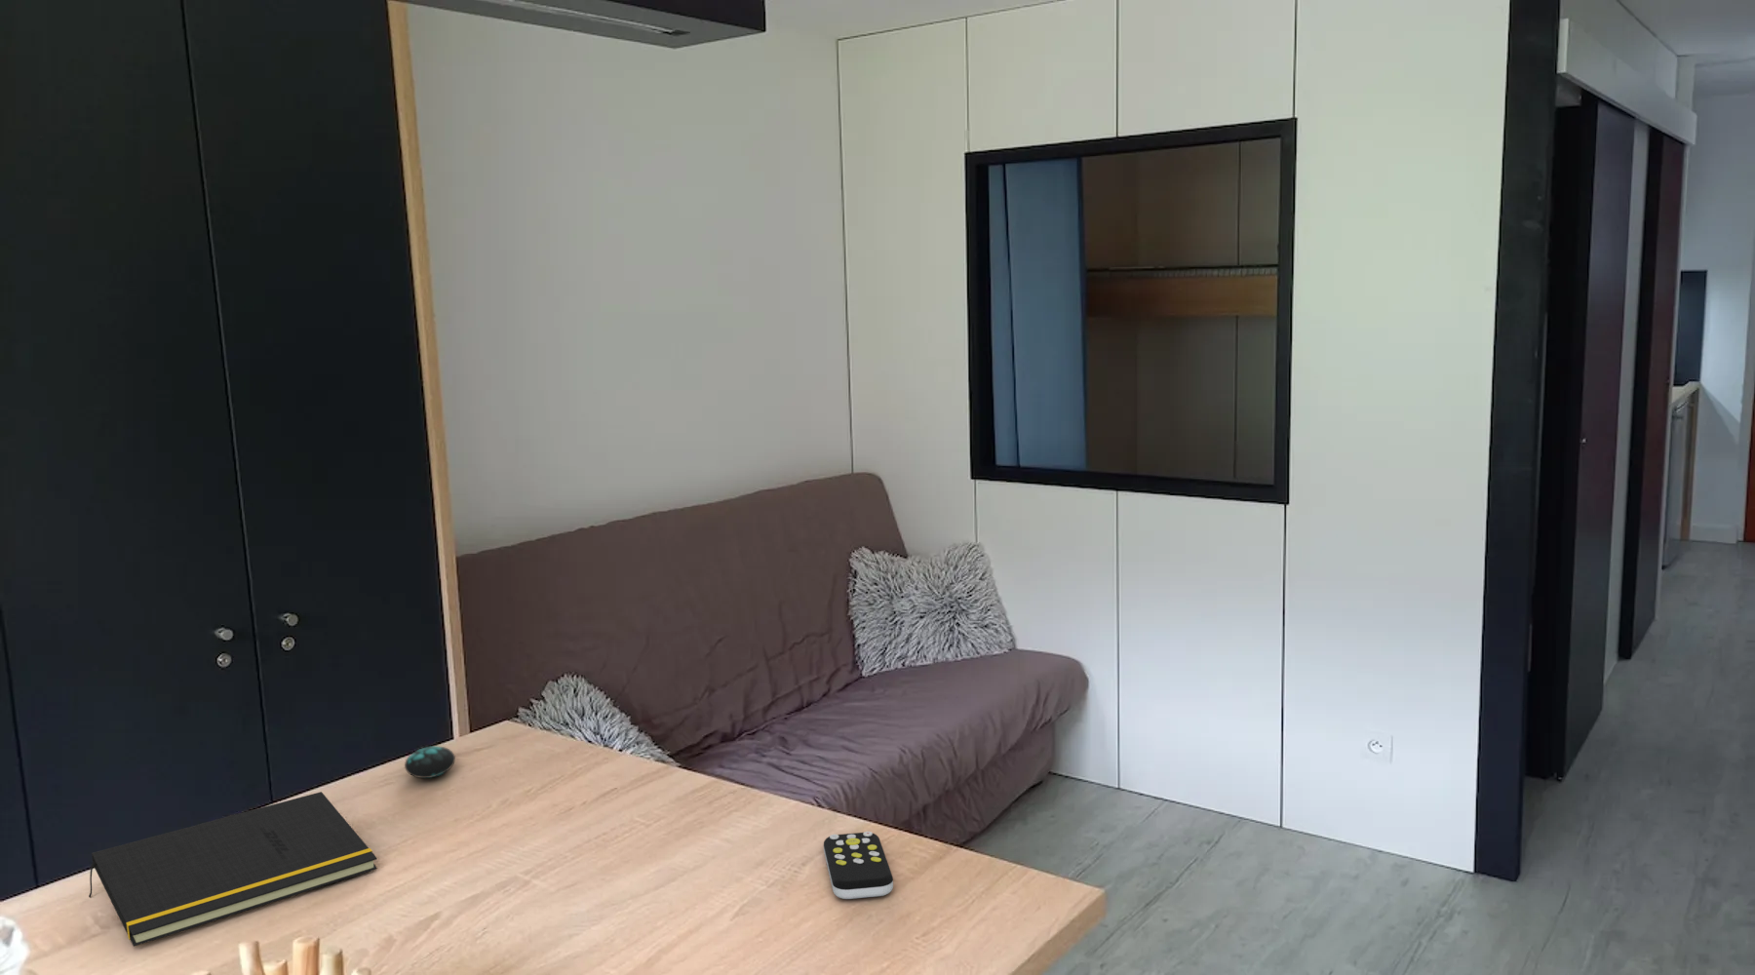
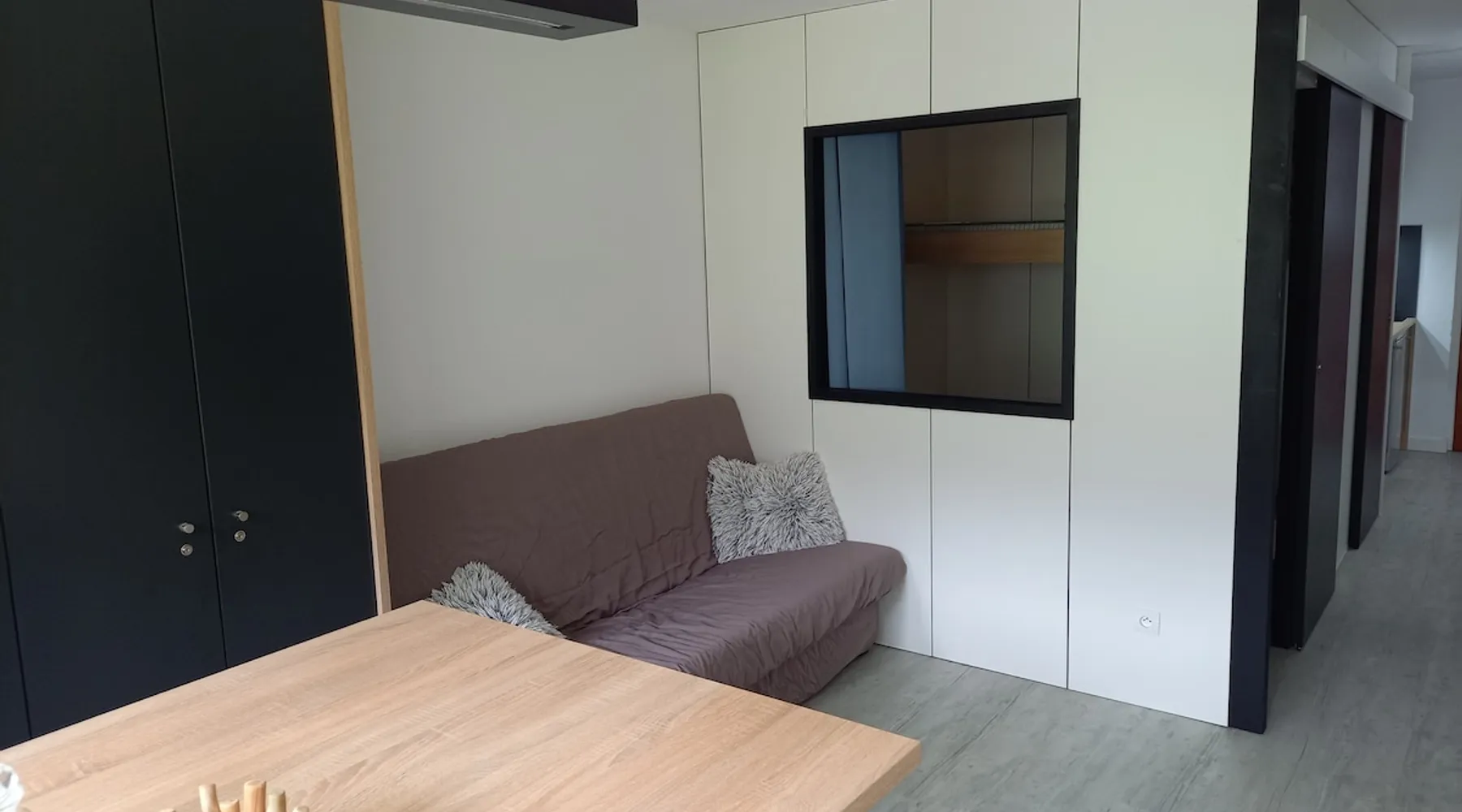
- decorative egg (430, 761)
- remote control (857, 863)
- notepad (236, 861)
